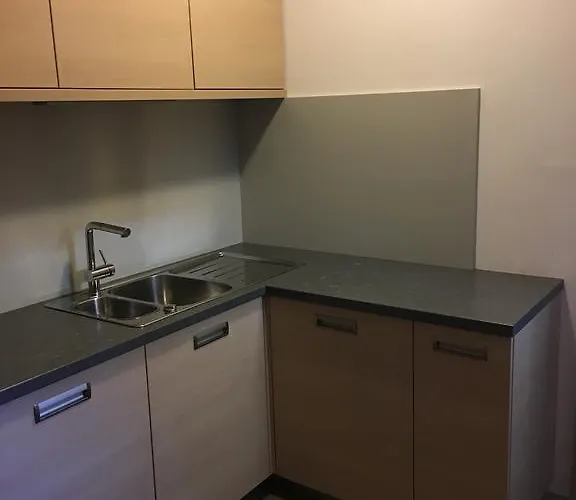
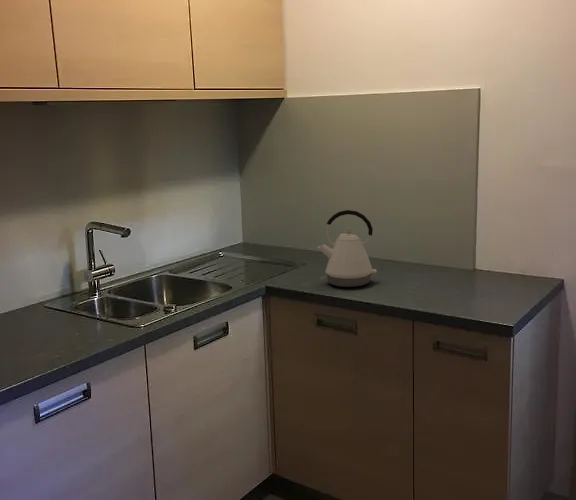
+ kettle (346, 247)
